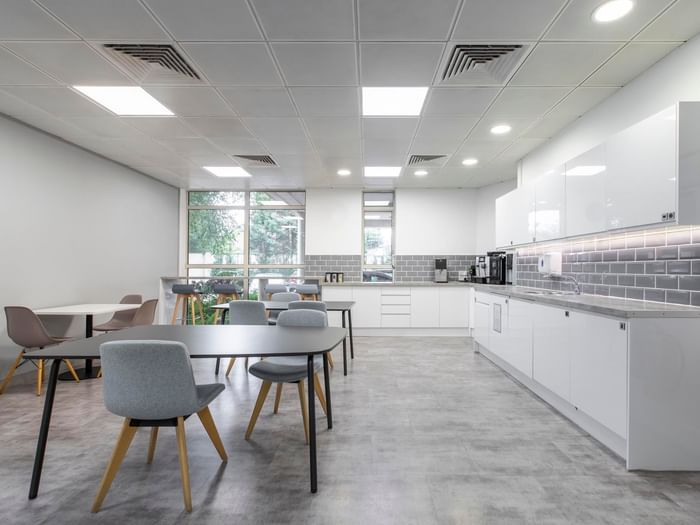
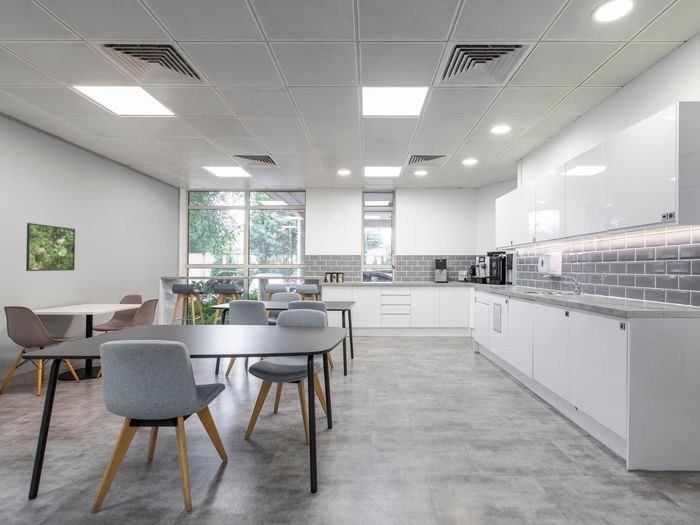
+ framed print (52, 248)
